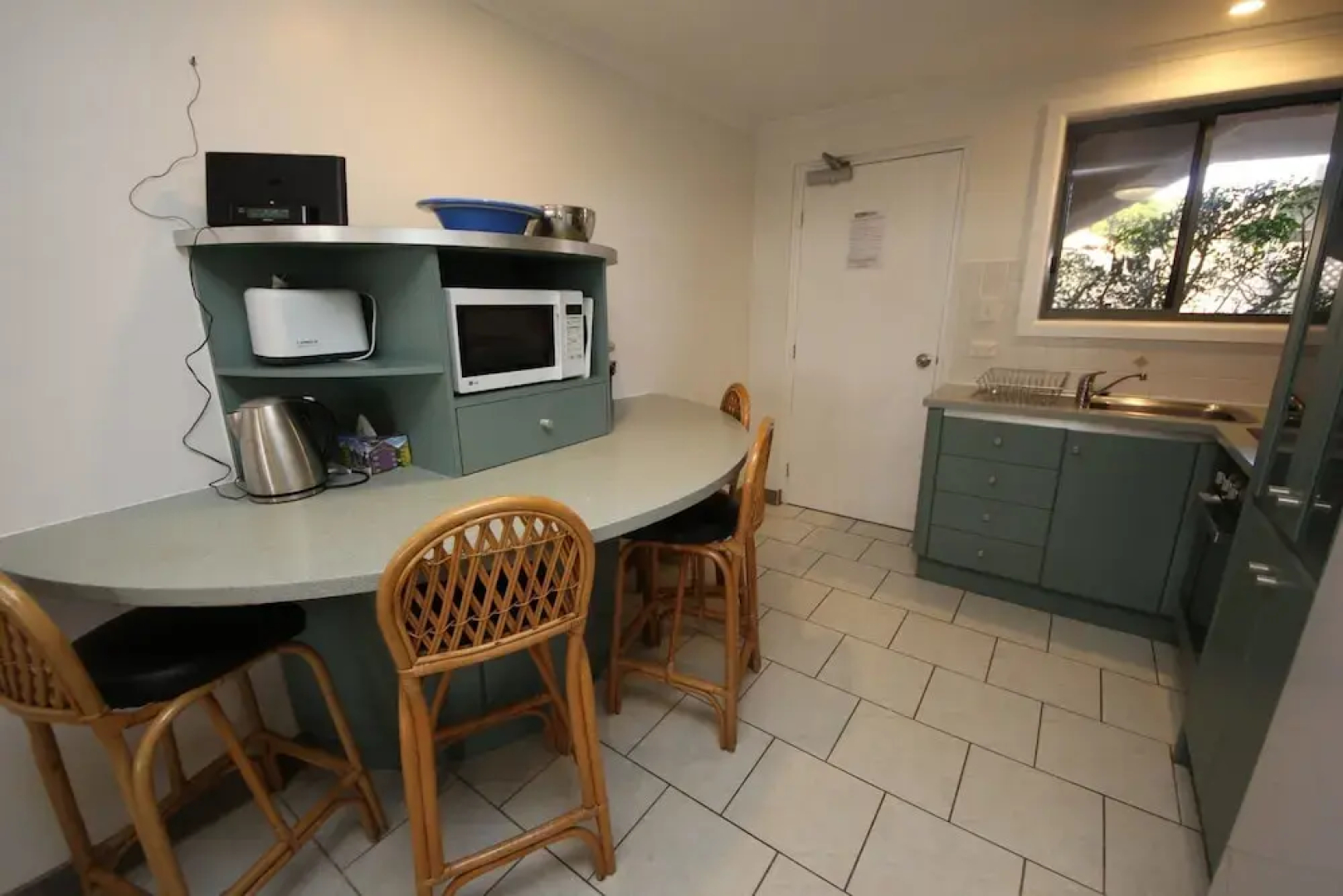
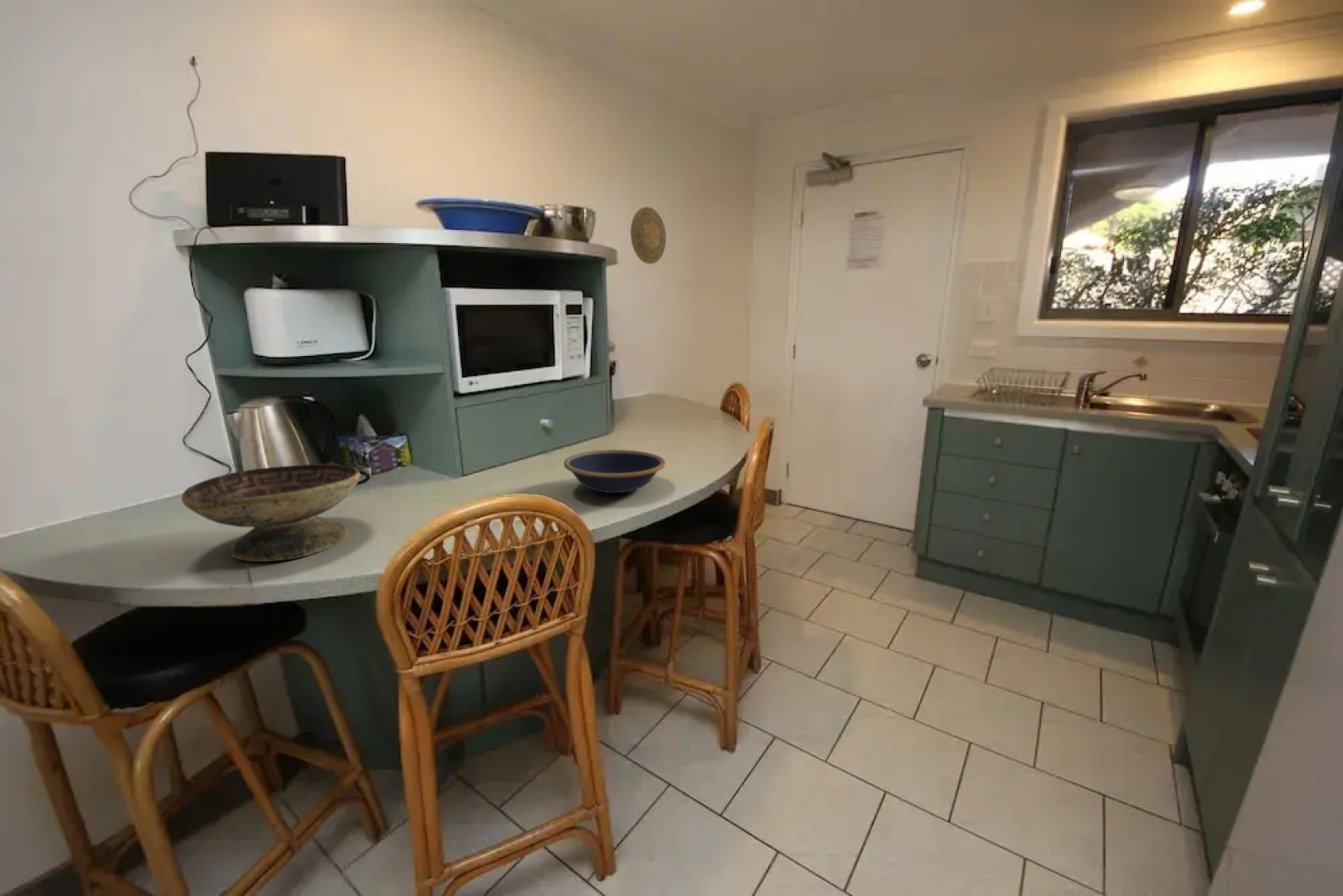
+ bowl (615, 475)
+ decorative plate (650, 236)
+ decorative bowl (280, 509)
